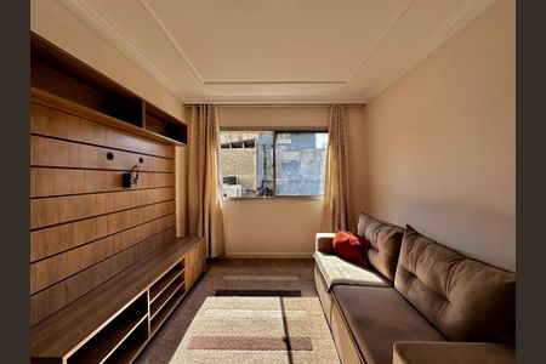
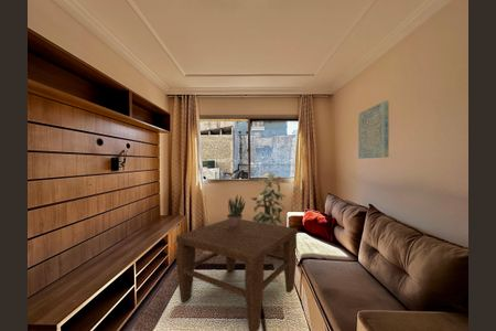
+ indoor plant (267, 205)
+ wall art (371, 132)
+ coffee table (241, 260)
+ potted plant (236, 210)
